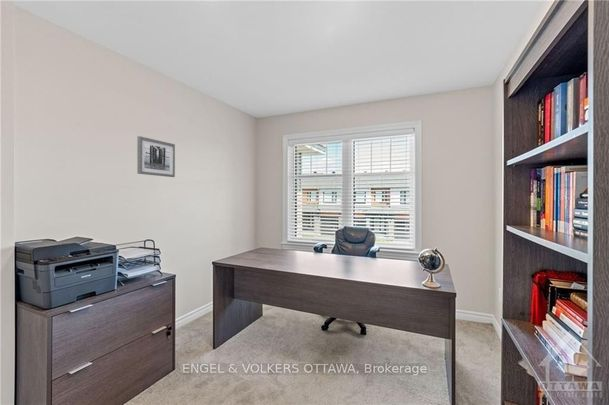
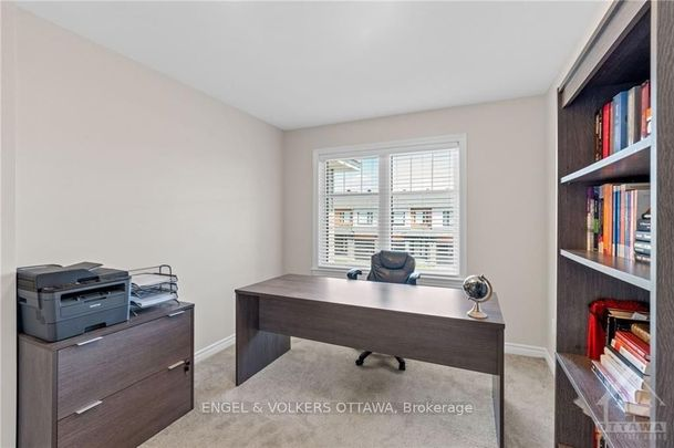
- wall art (157, 158)
